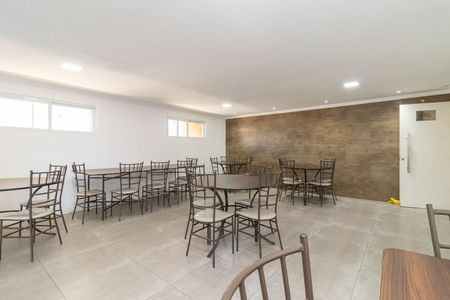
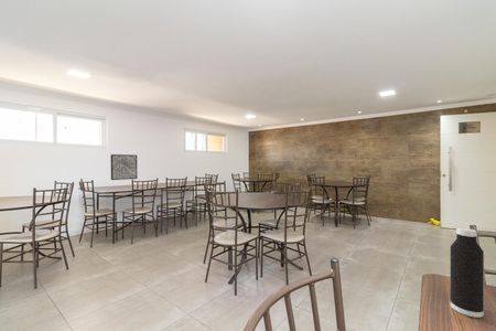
+ water bottle (466, 269)
+ wall art (123, 167)
